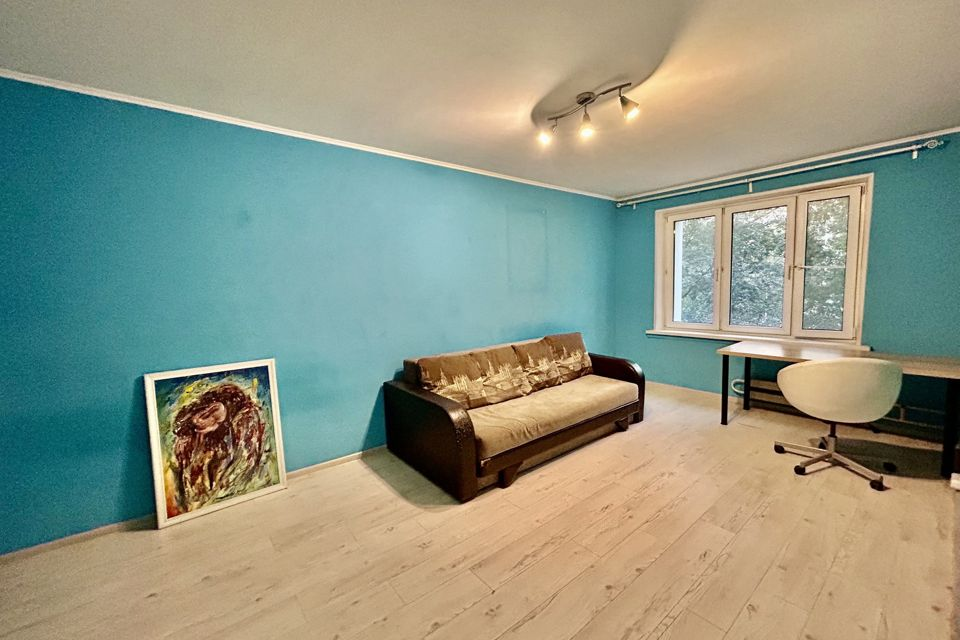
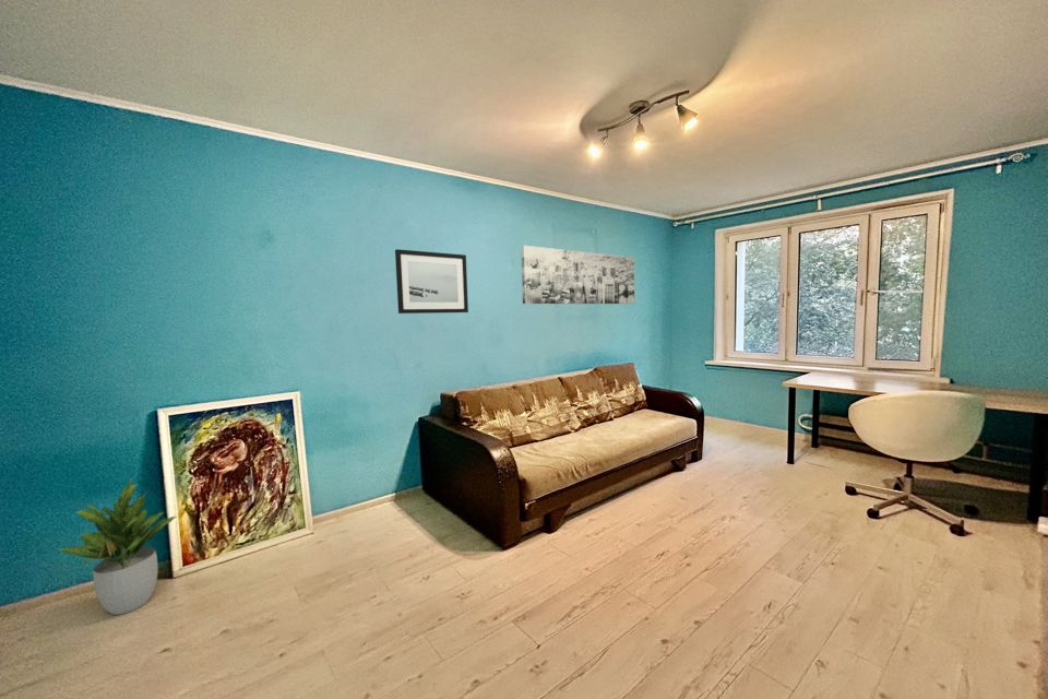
+ wall art (584, 277)
+ potted plant (120, 546)
+ wall art (433, 283)
